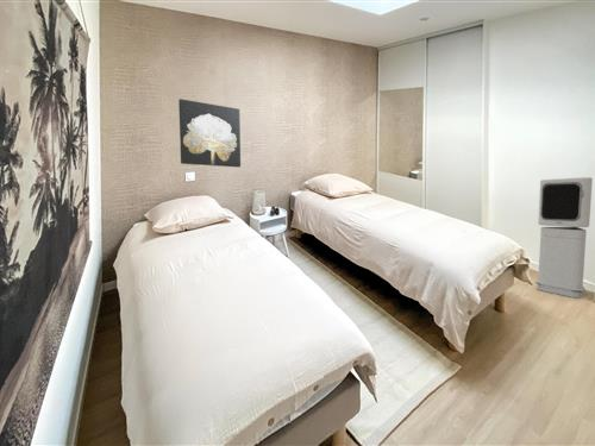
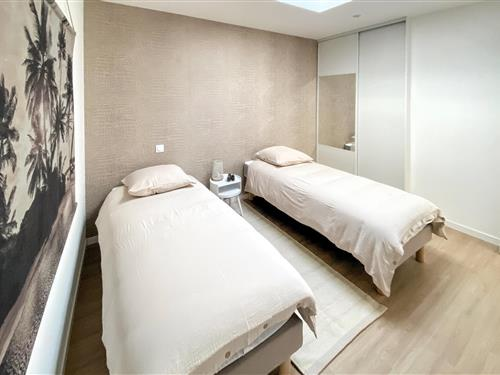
- wall art (211, 134)
- air purifier (566, 235)
